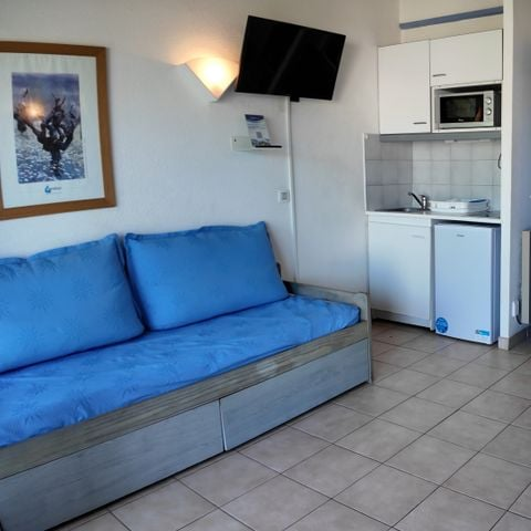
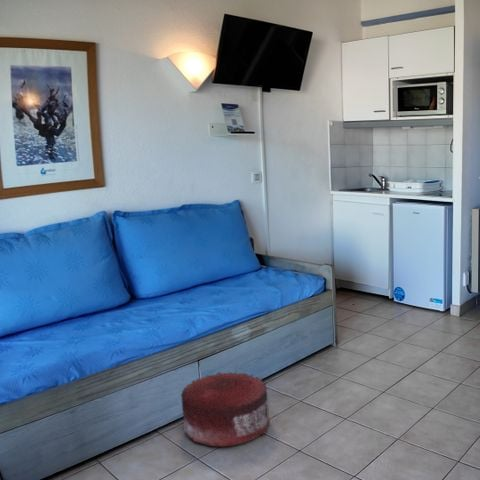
+ pouf (226, 404)
